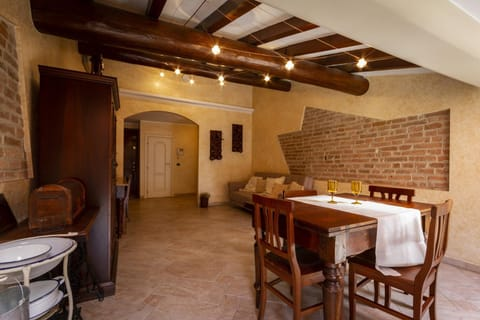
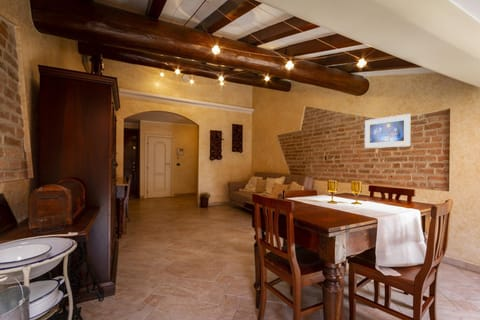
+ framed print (385, 132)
